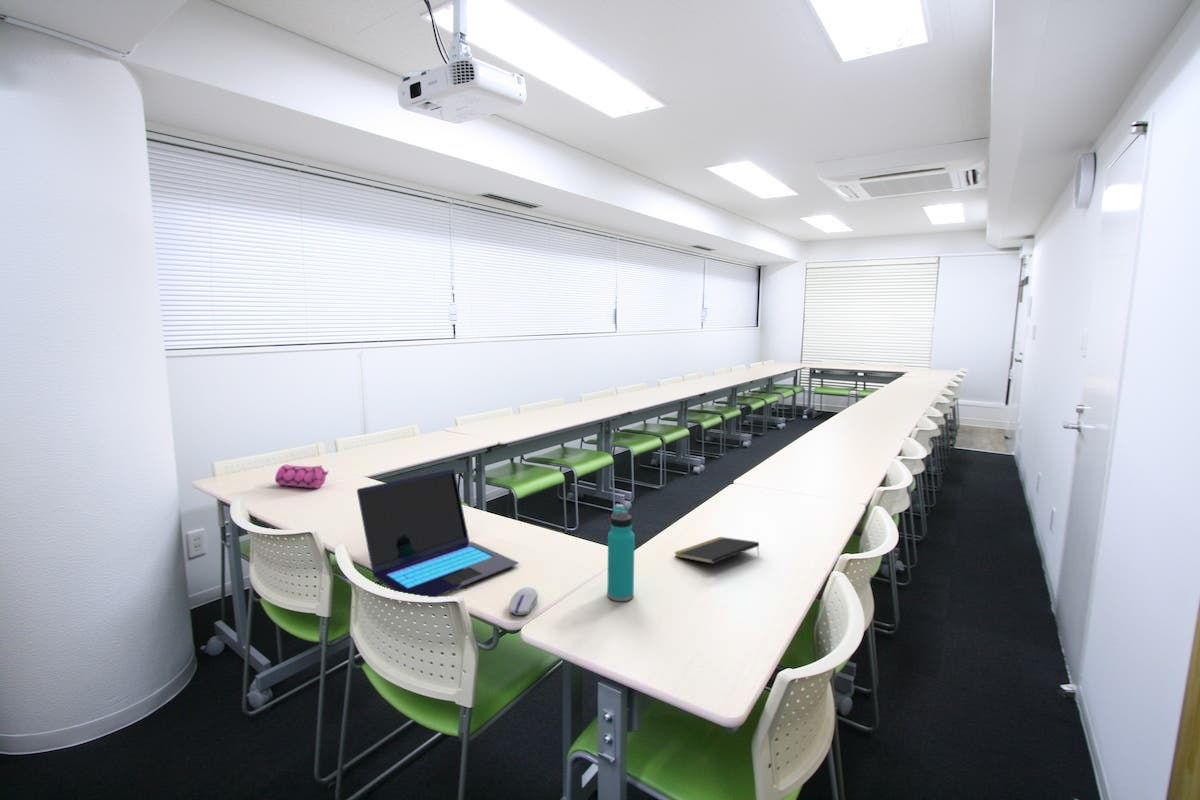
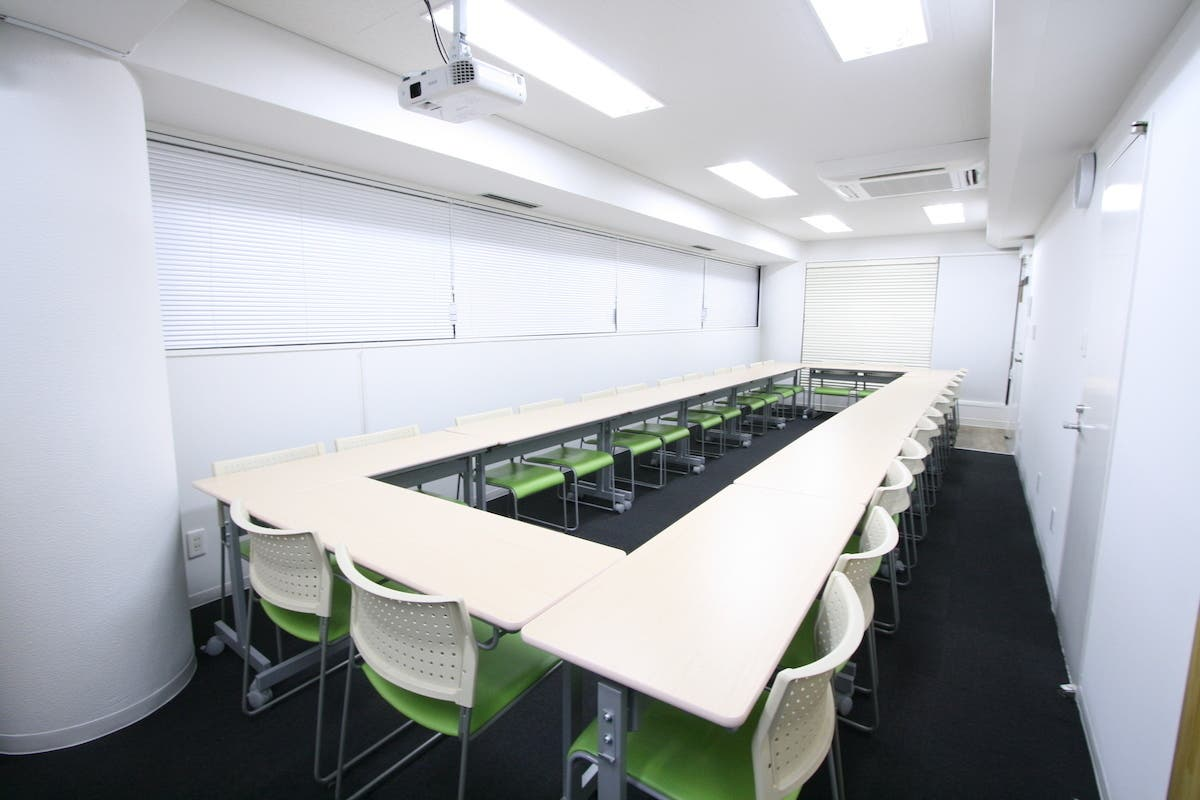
- computer mouse (524, 599)
- water bottle (621, 552)
- notepad (716, 549)
- laptop (438, 528)
- pencil case (300, 475)
